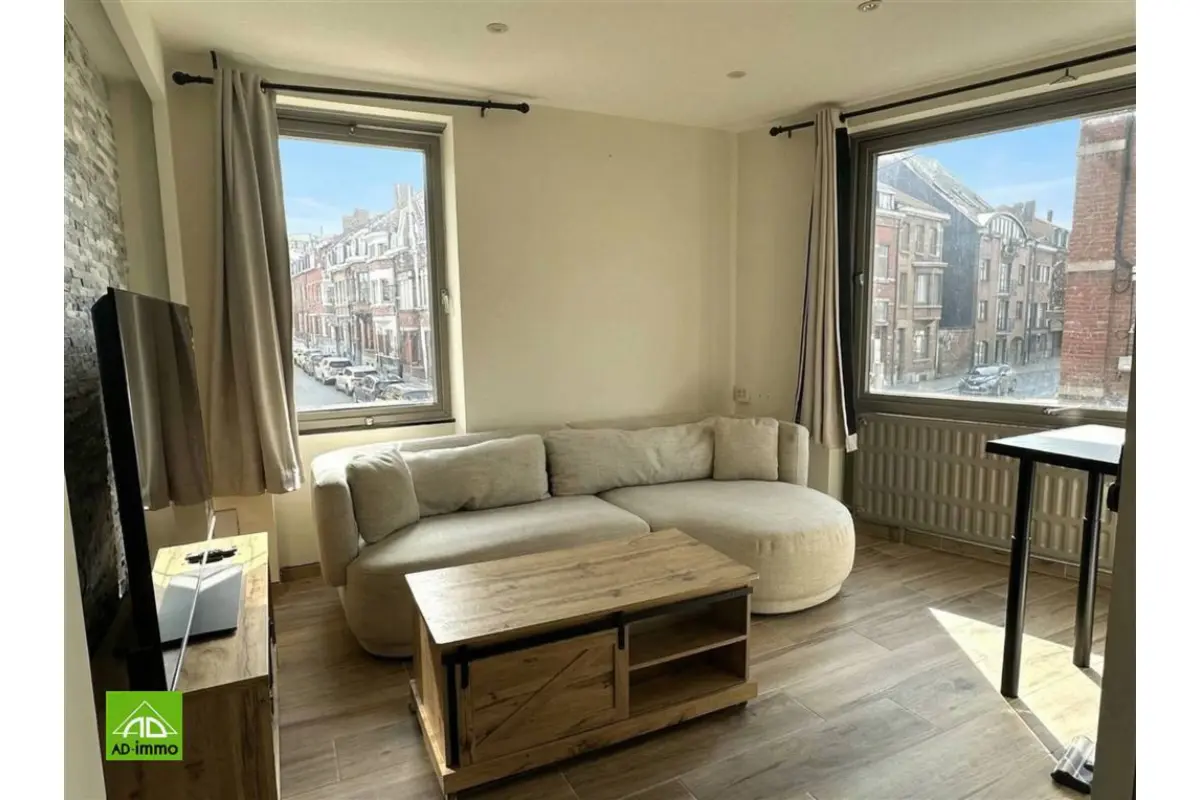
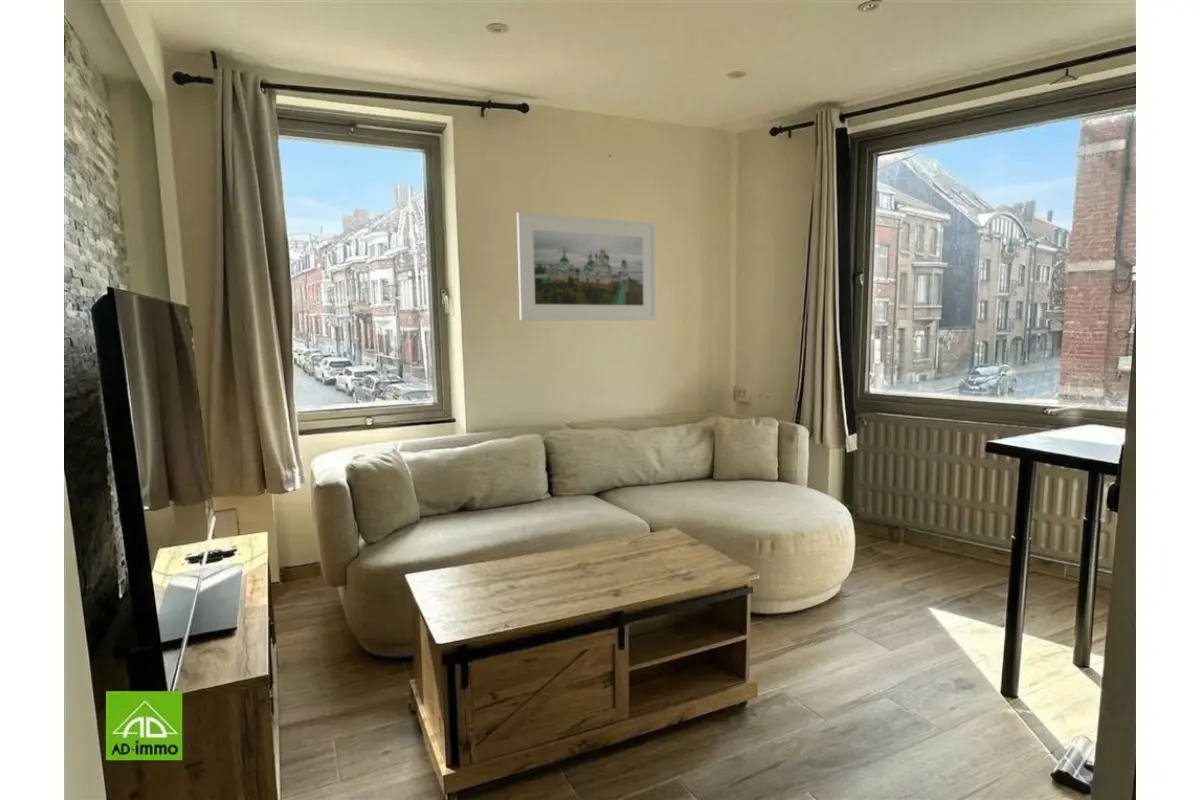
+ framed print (590, 269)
